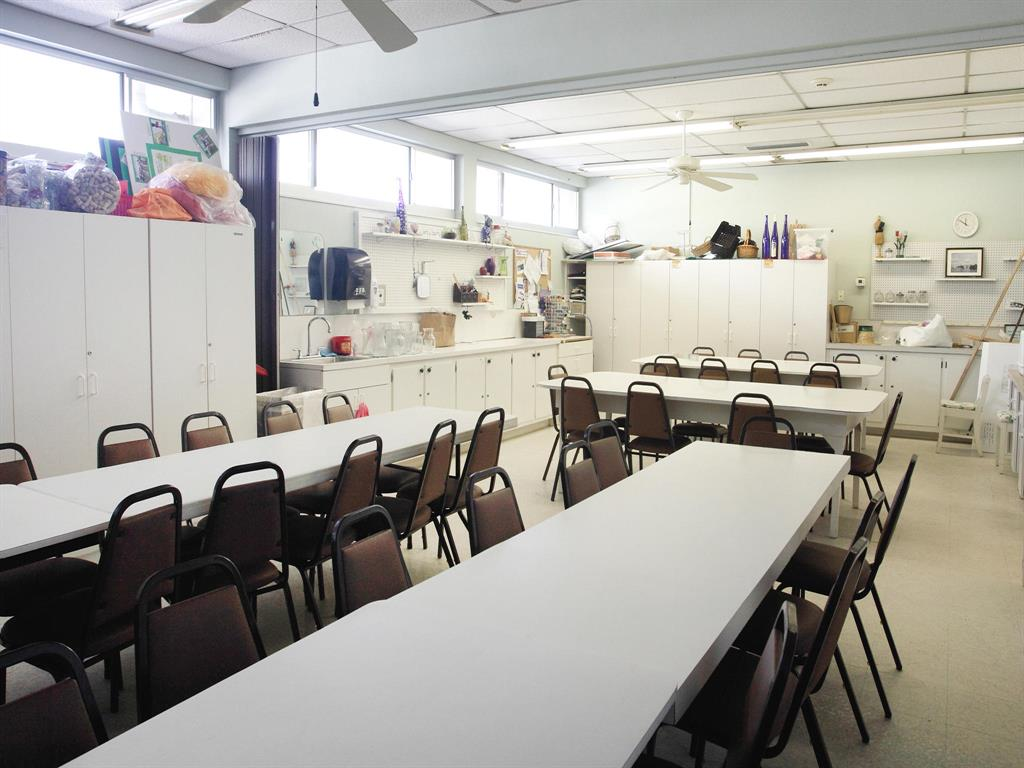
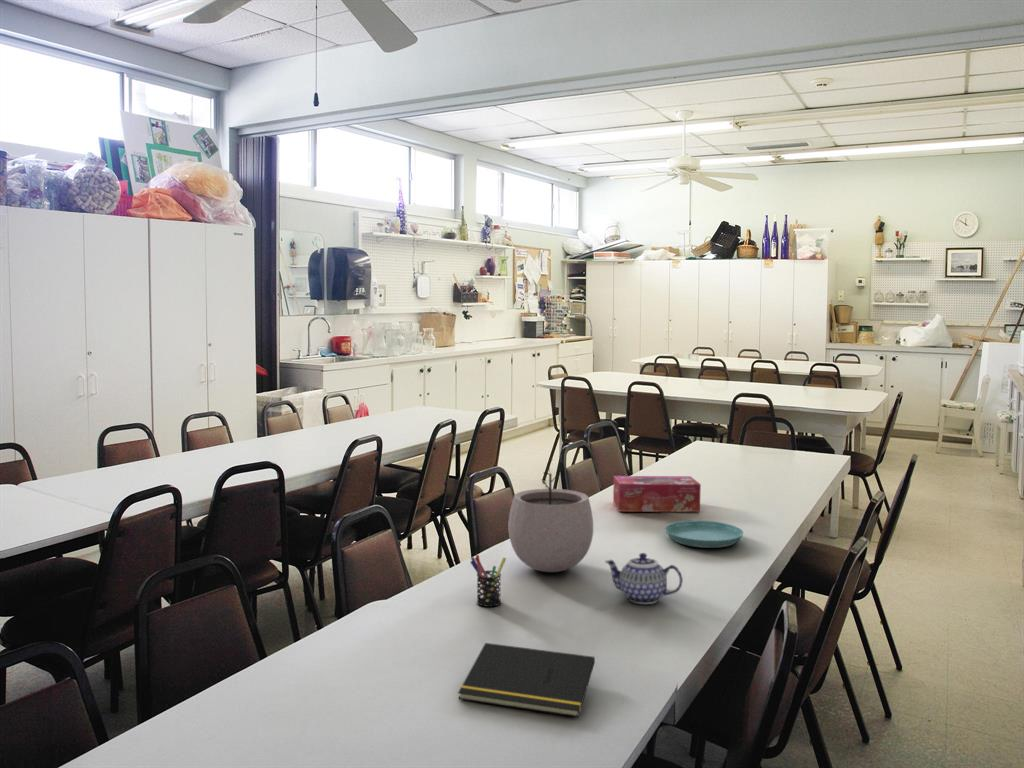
+ pen holder (488, 579)
+ plant pot (550, 516)
+ saucer (703, 534)
+ teapot (642, 576)
+ tissue box (655, 493)
+ notepad (528, 677)
